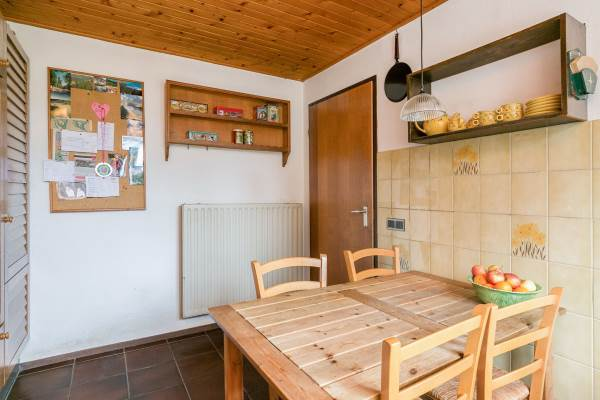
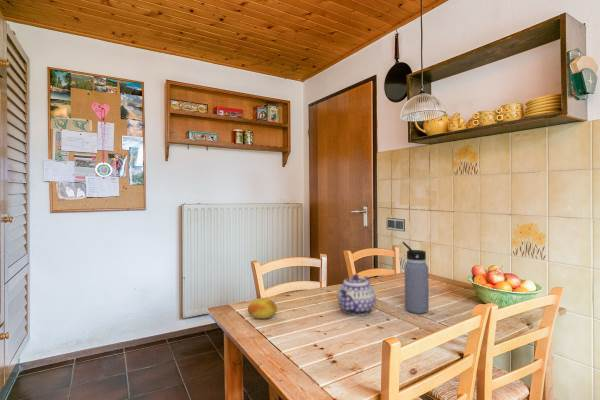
+ fruit (262, 308)
+ water bottle (415, 276)
+ teapot (356, 292)
